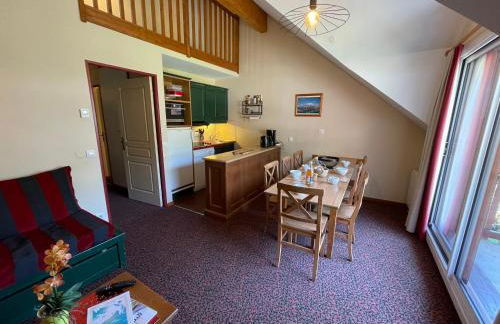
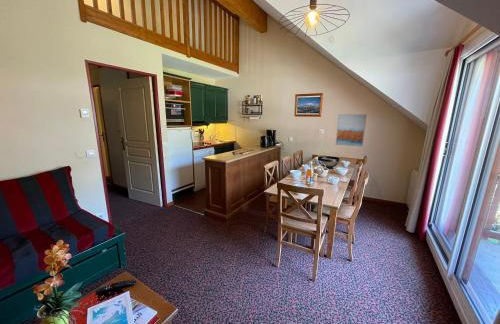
+ wall art (350, 130)
